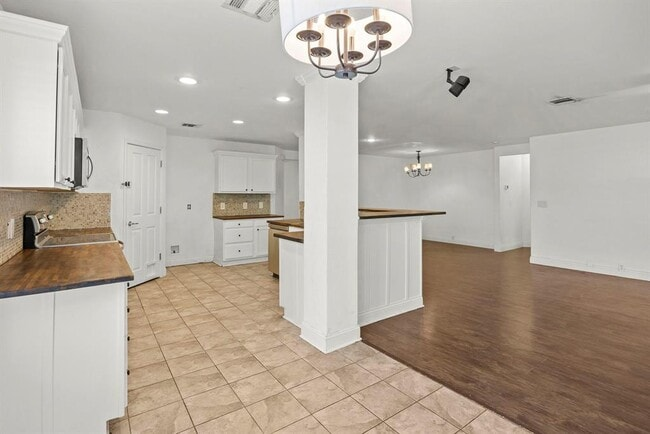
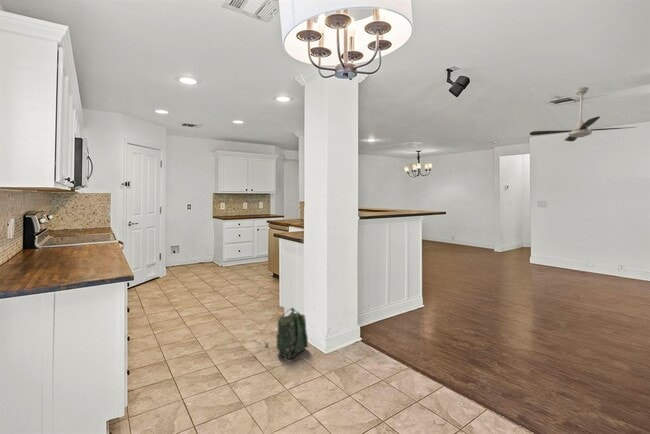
+ ceiling fan (580, 112)
+ backpack (283, 331)
